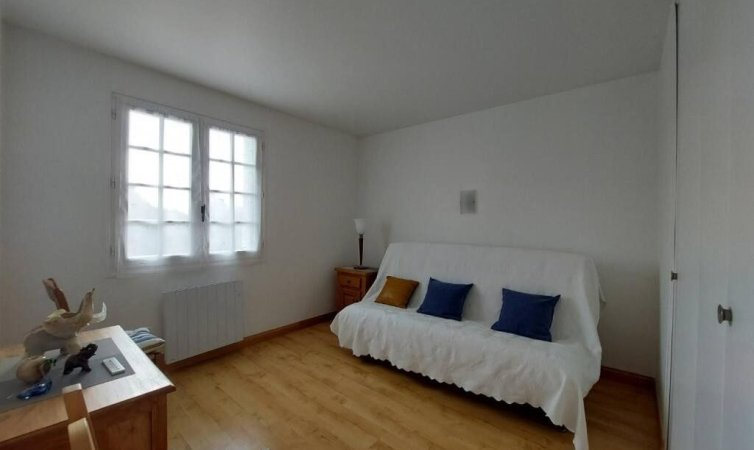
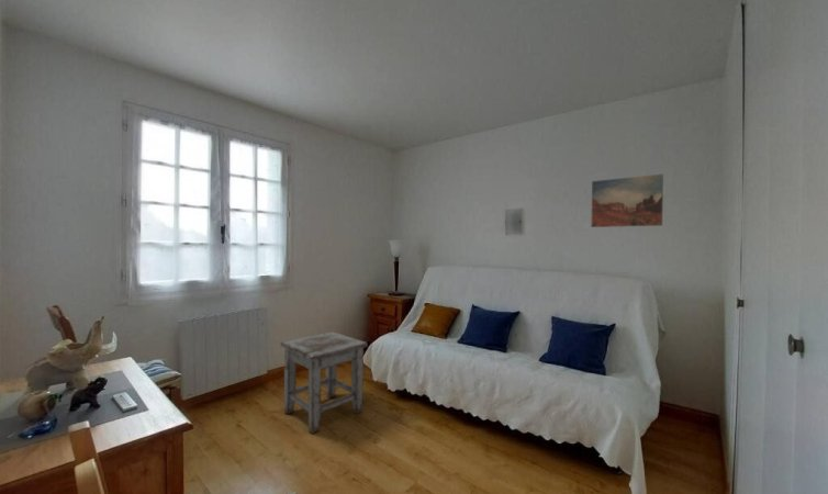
+ wall art (625, 202)
+ stool (324, 379)
